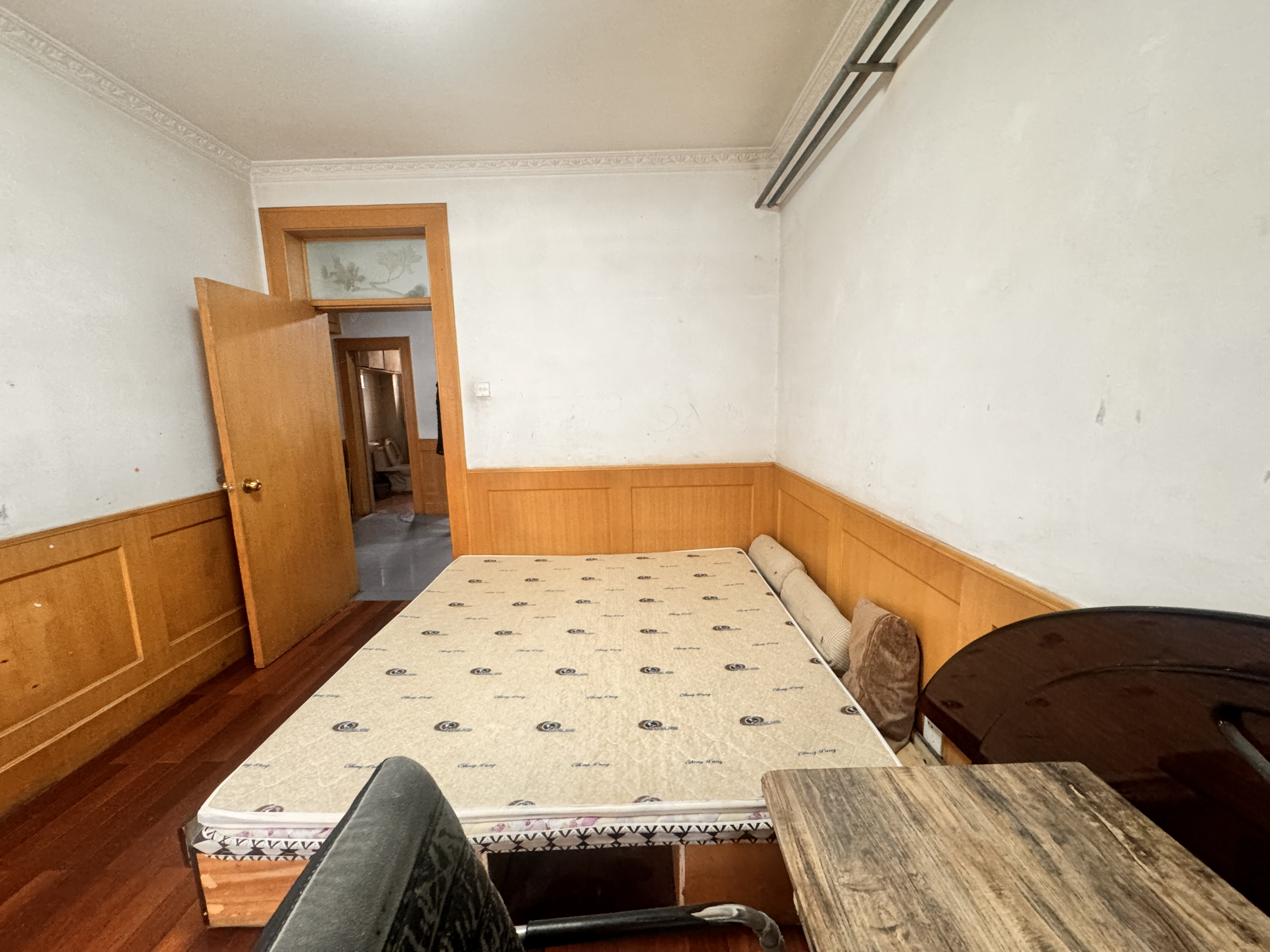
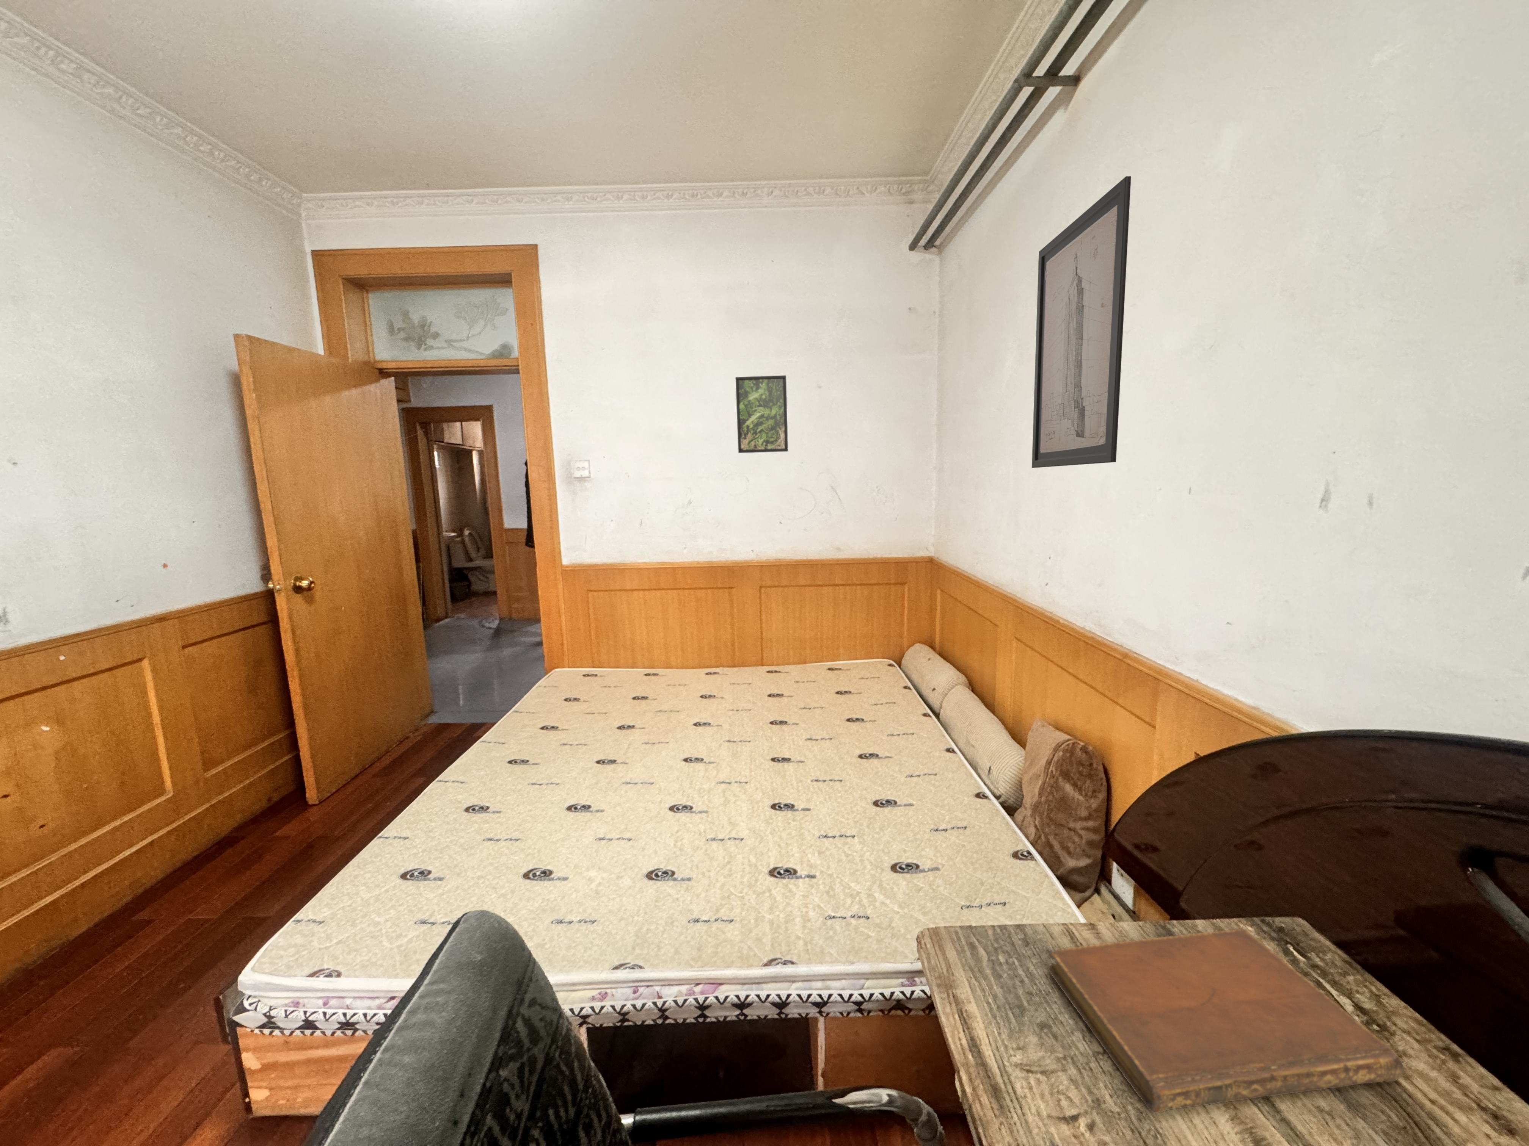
+ wall art (1073, 345)
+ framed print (762, 414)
+ notebook (1205, 1009)
